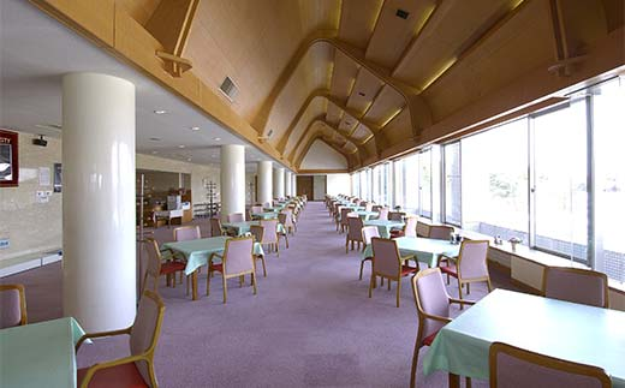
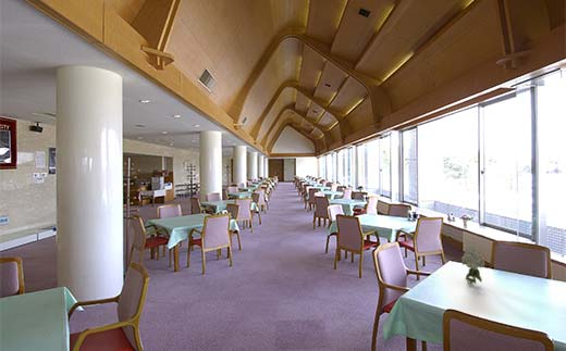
+ flower (472, 264)
